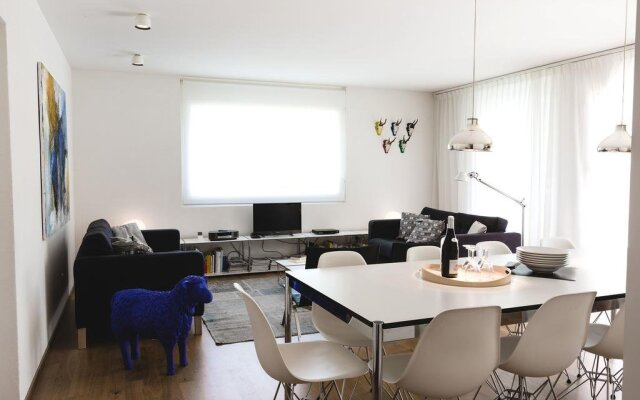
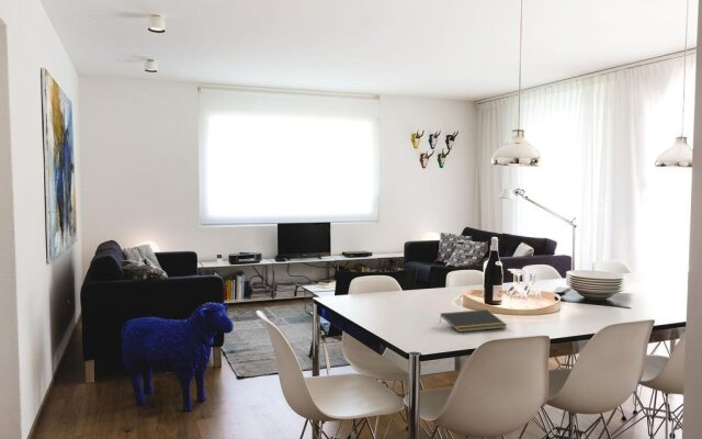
+ notepad (473, 319)
